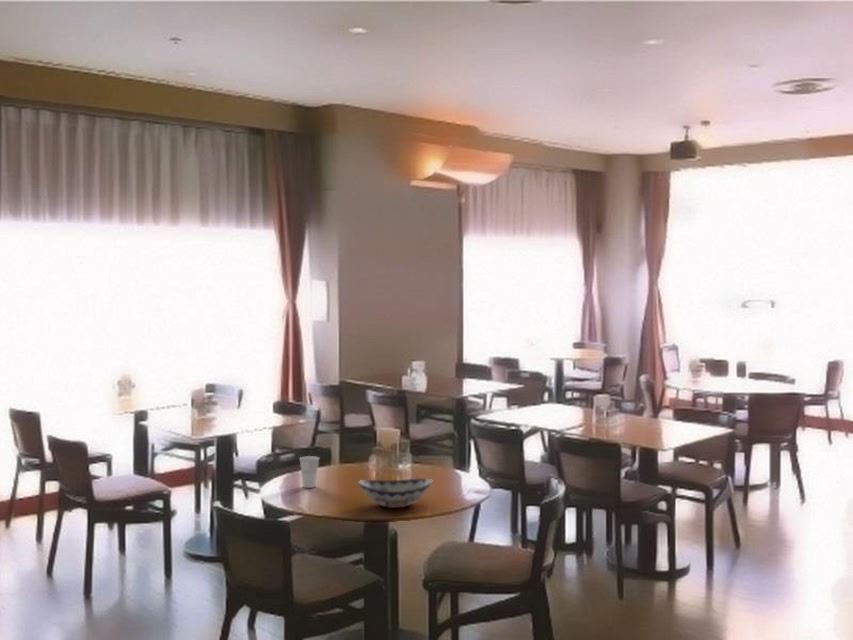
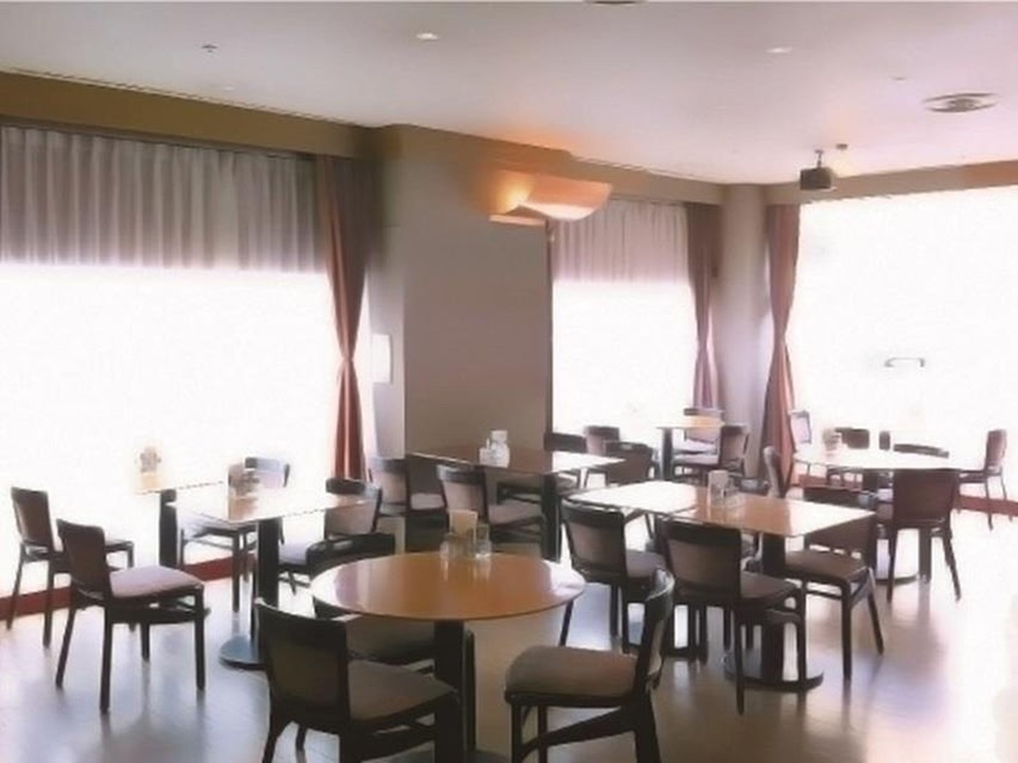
- decorative bowl (395, 493)
- cup (309, 471)
